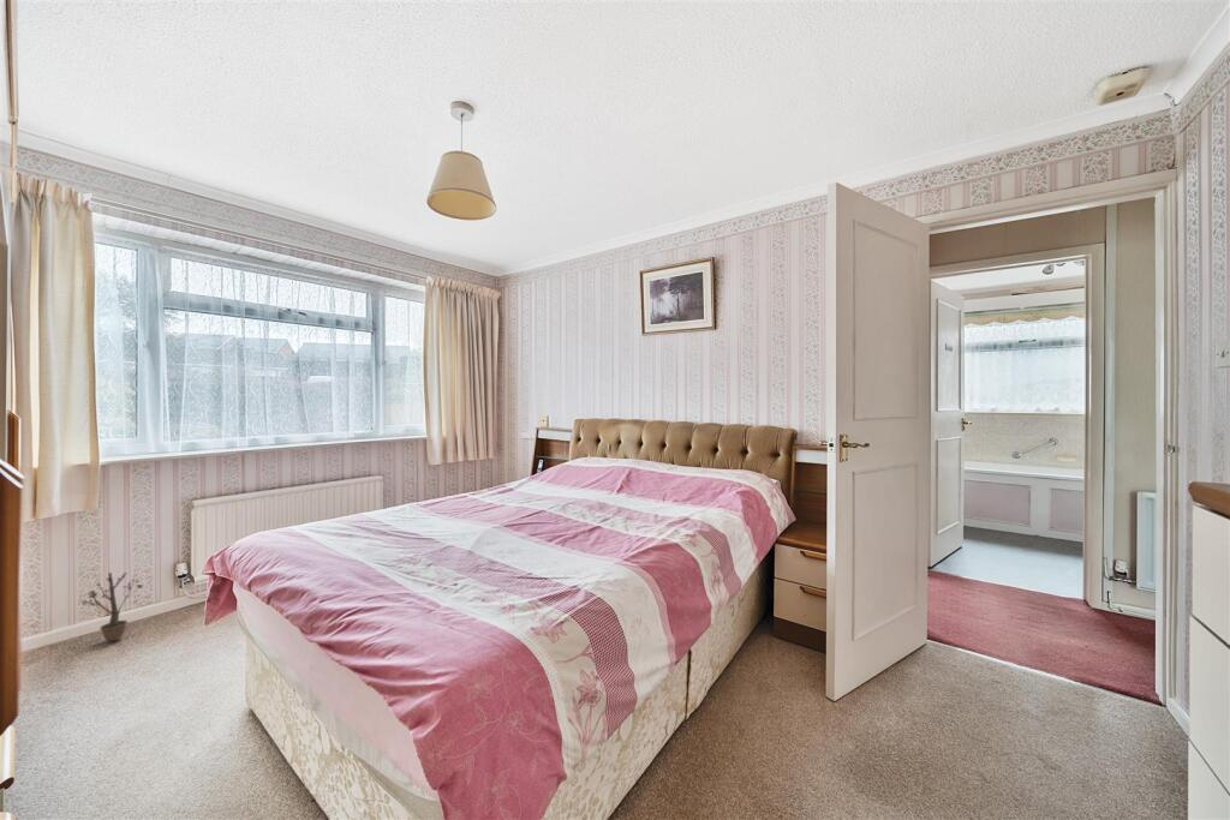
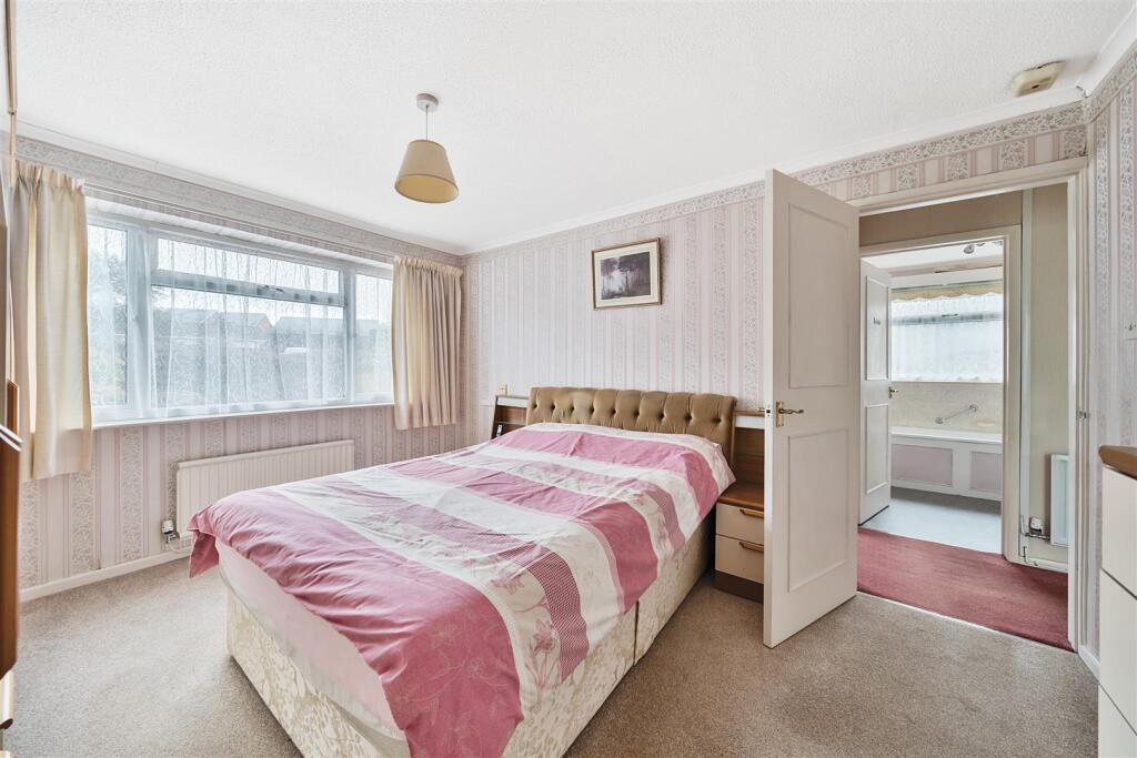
- decorative plant (105, 607)
